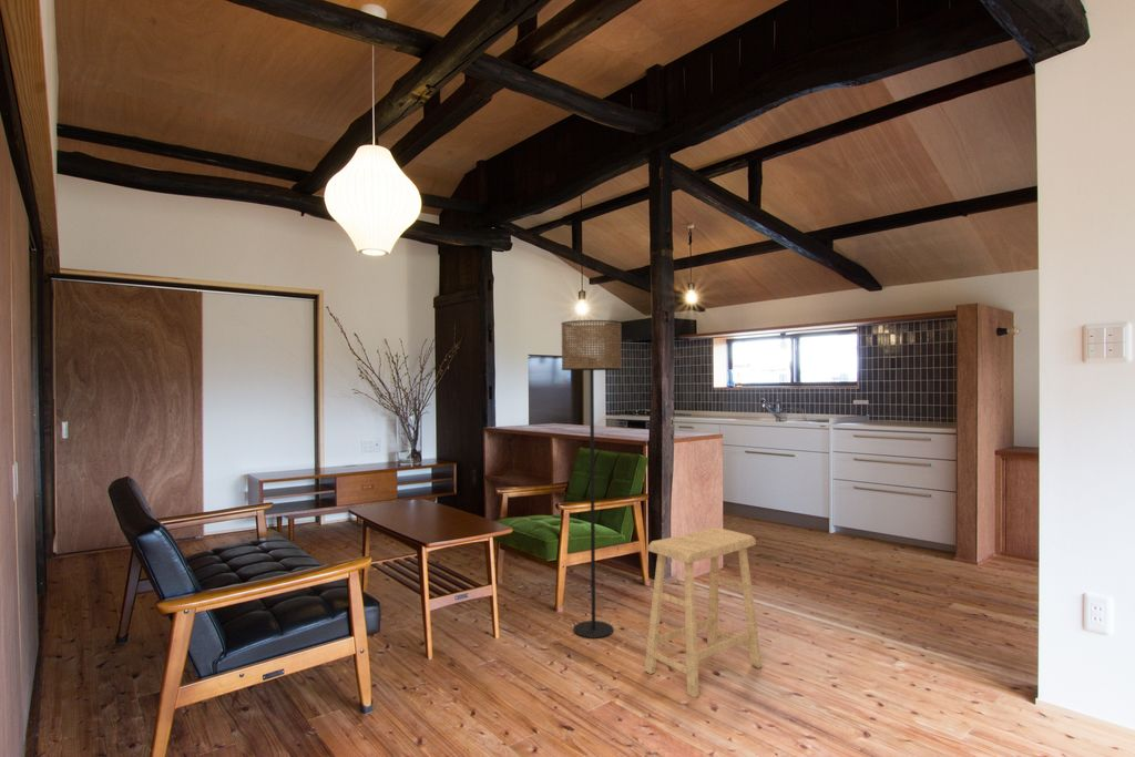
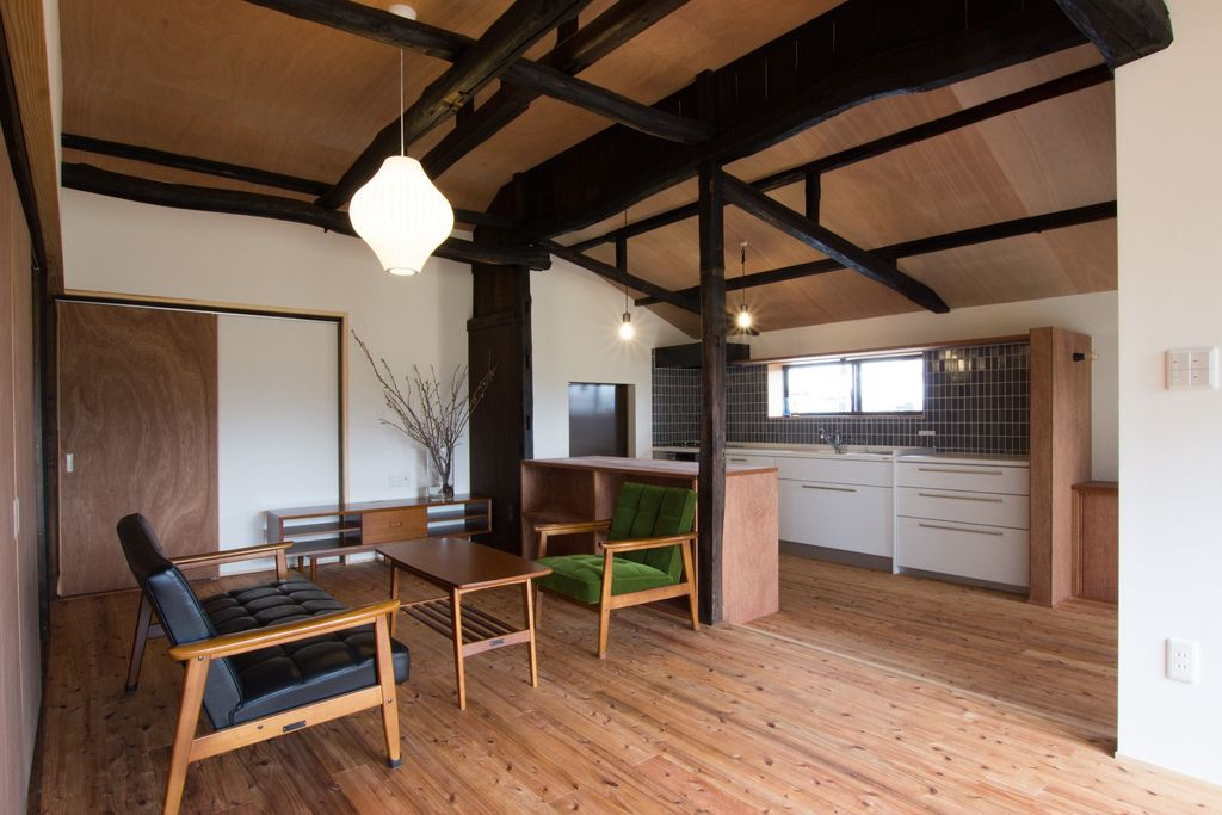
- floor lamp (592, 475)
- stool (708, 604)
